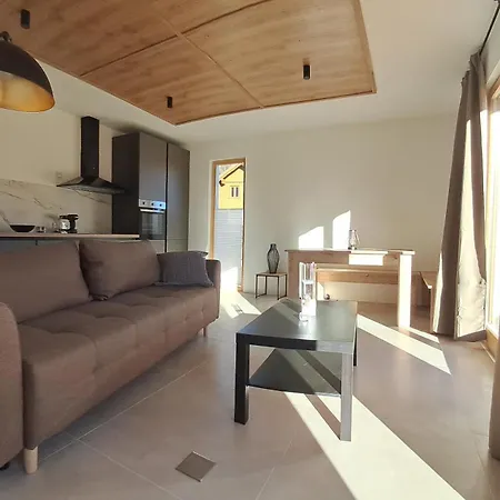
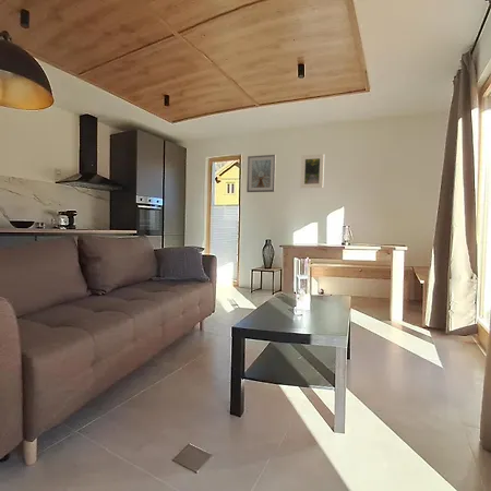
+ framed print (312, 171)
+ picture frame (261, 173)
